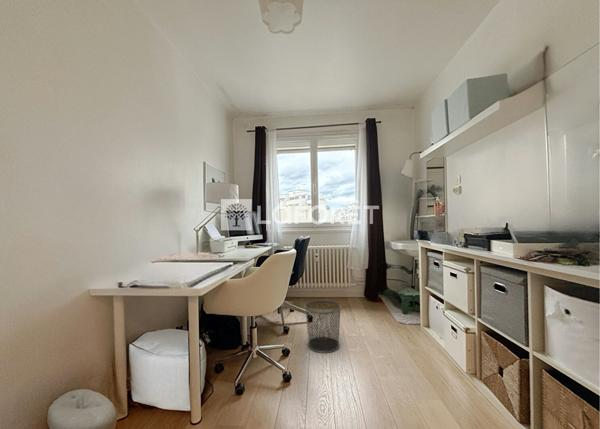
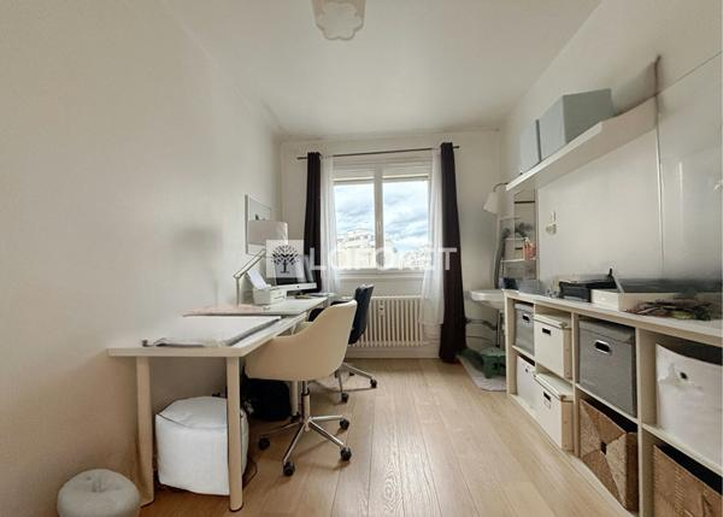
- waste bin (323, 325)
